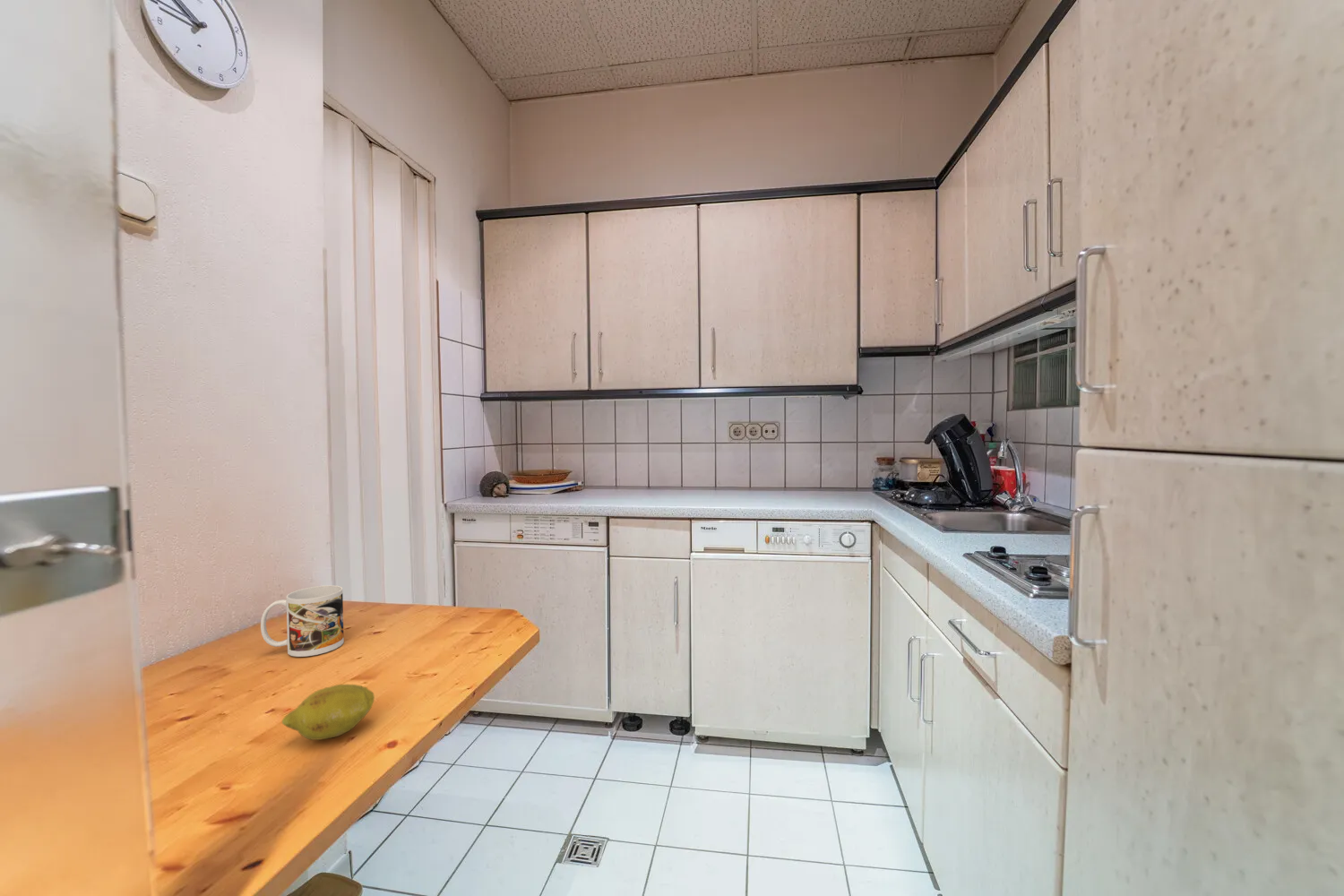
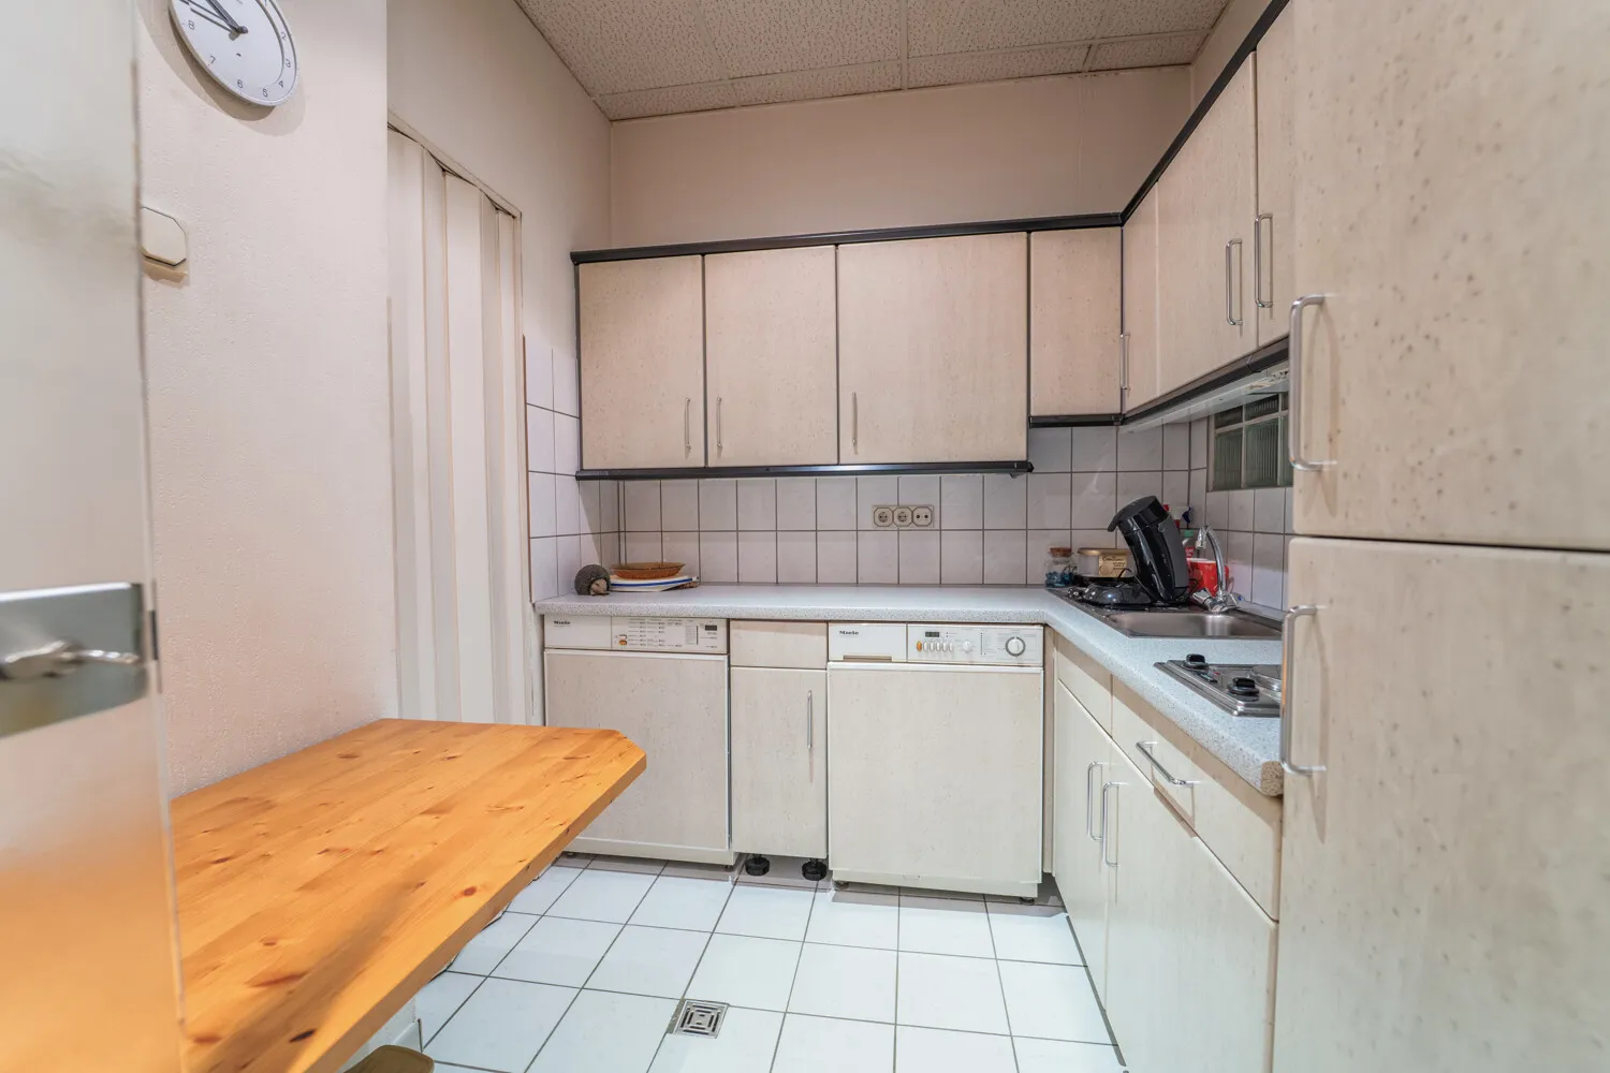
- mug (303, 621)
- fruit (329, 711)
